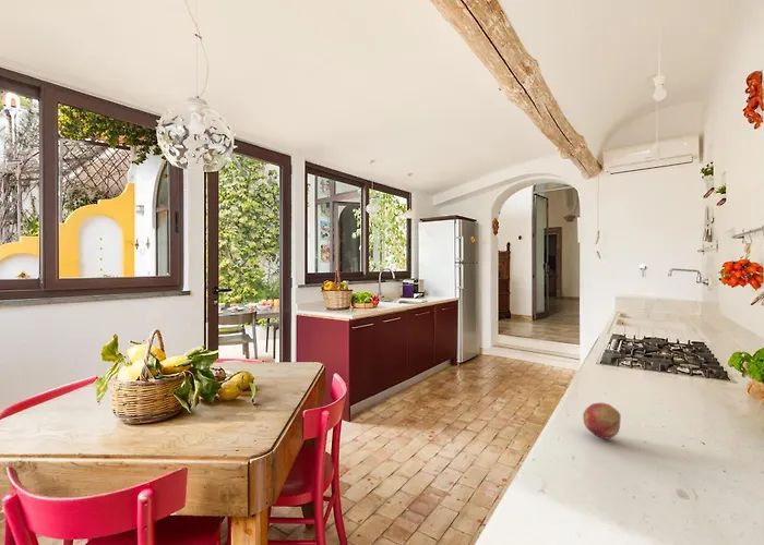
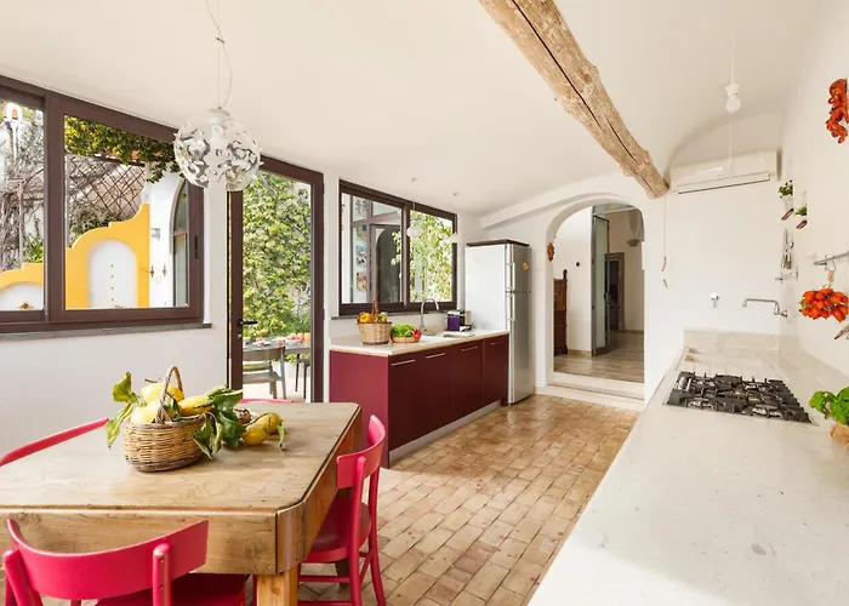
- fruit (601, 420)
